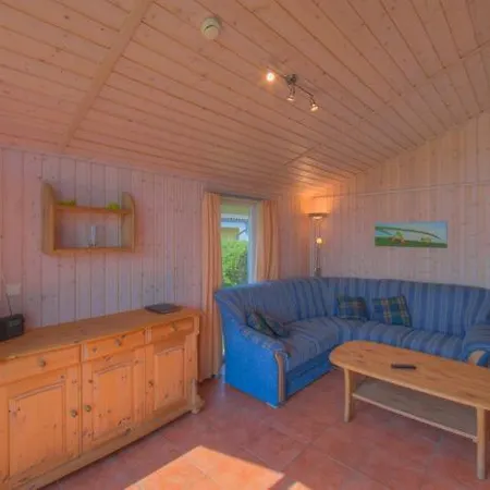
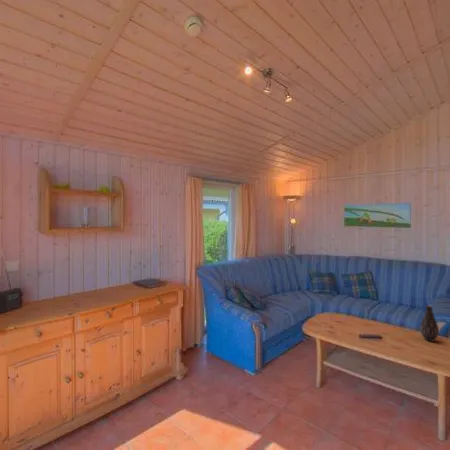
+ vase (429, 323)
